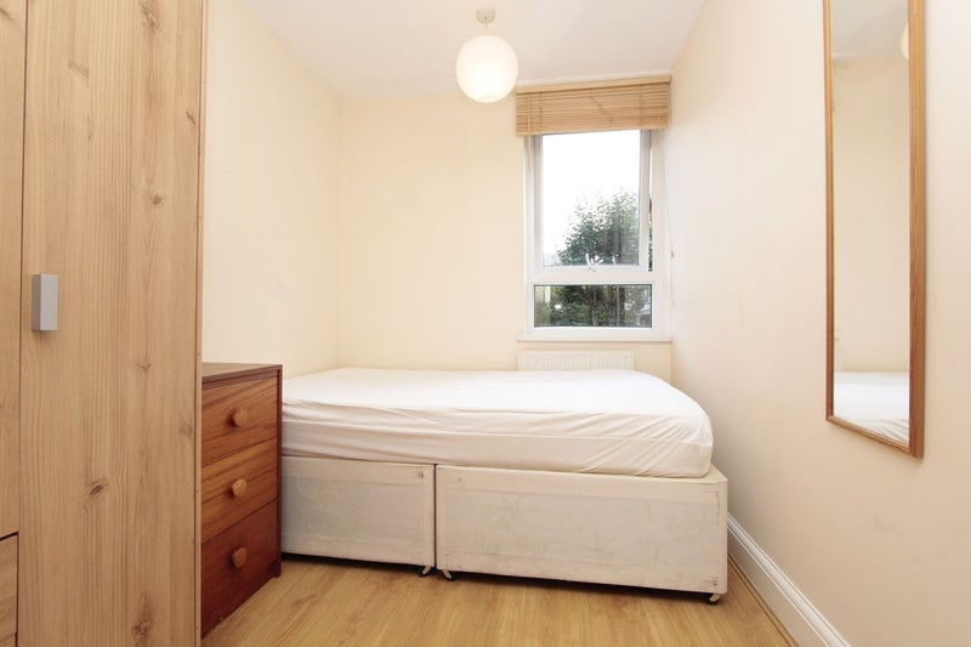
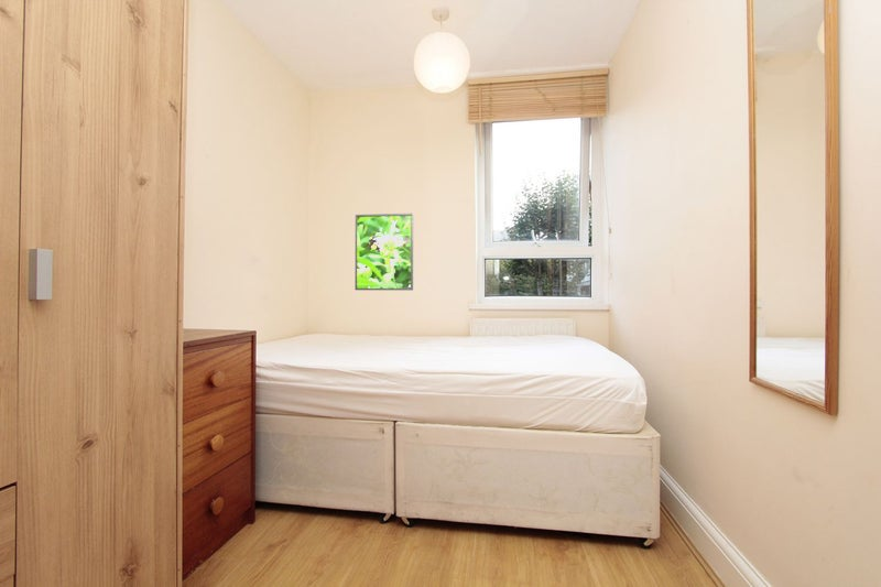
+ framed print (383, 251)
